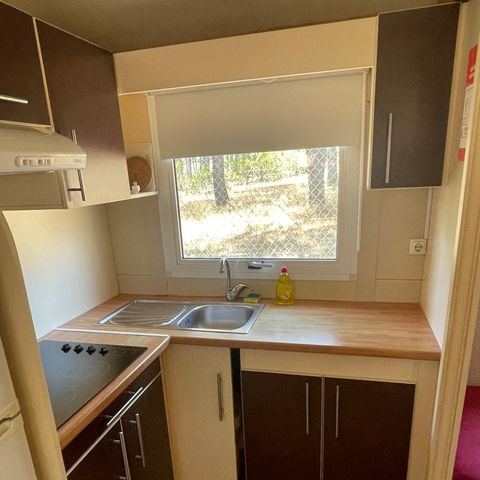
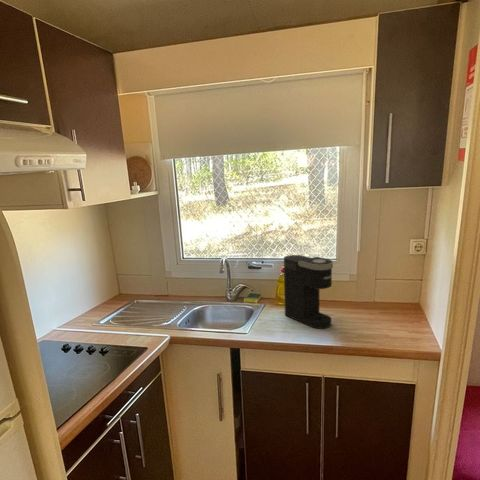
+ coffee maker (307, 289)
